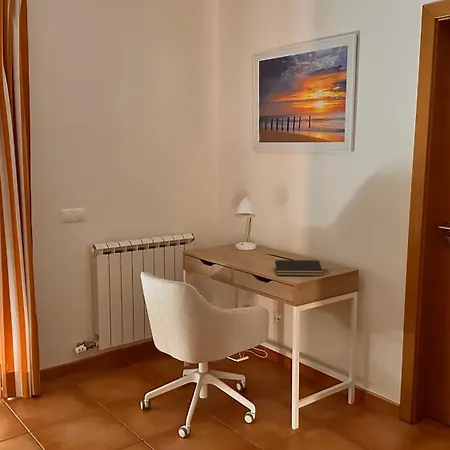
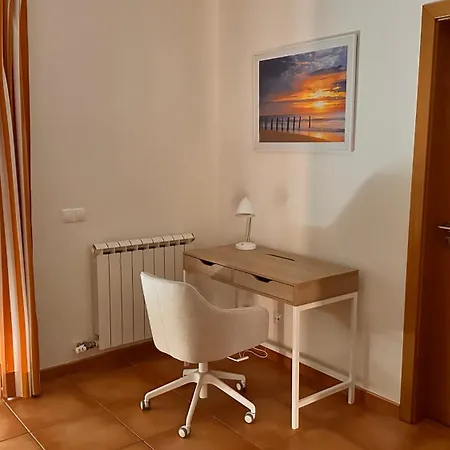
- notepad (298, 267)
